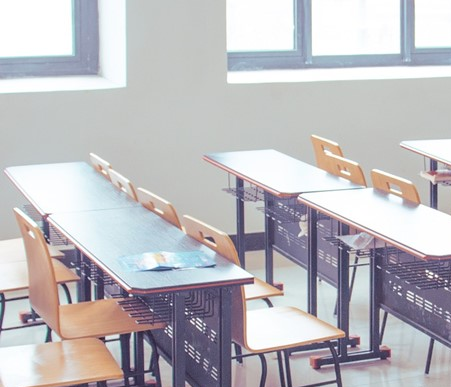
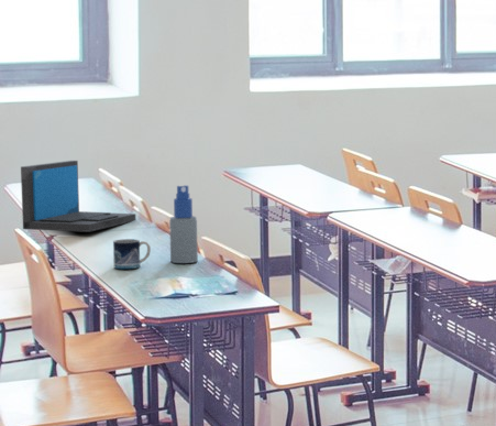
+ mug (132, 253)
+ spray bottle (183, 222)
+ laptop (78, 194)
